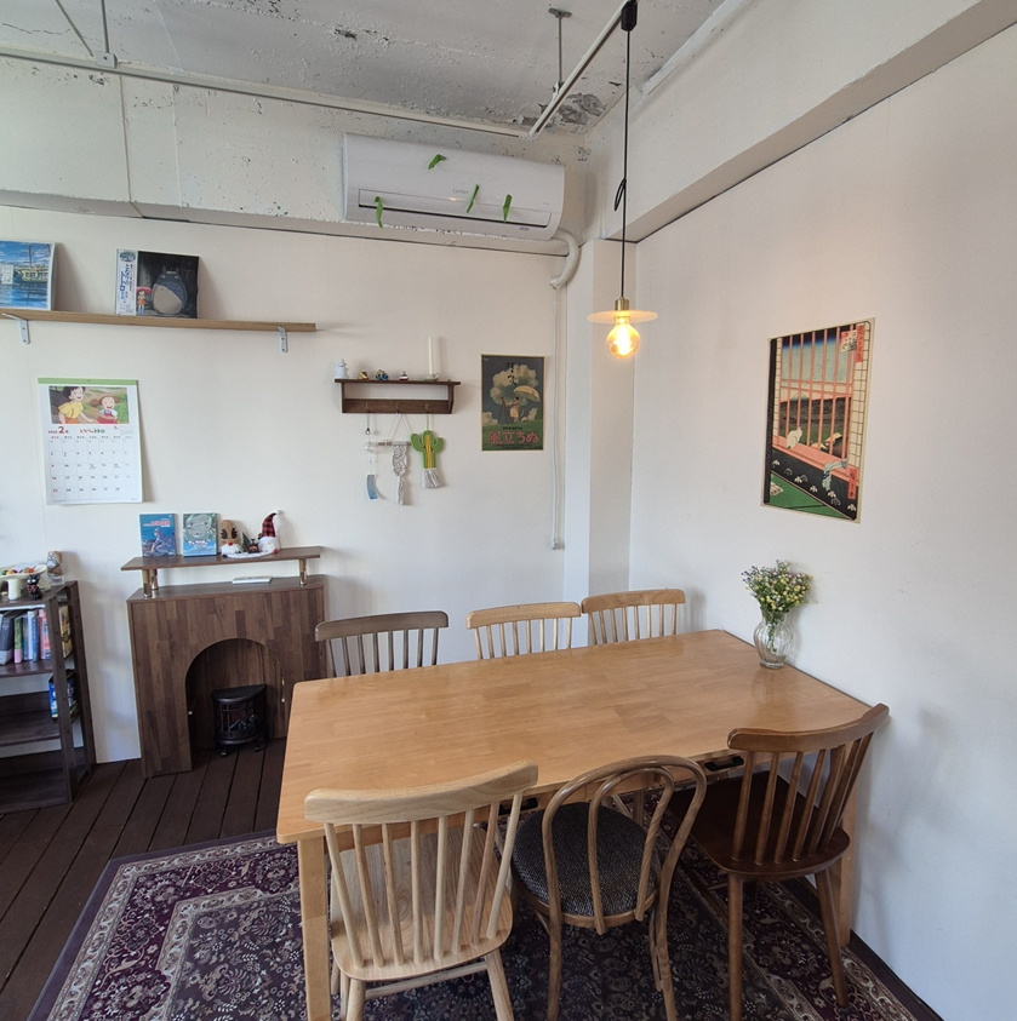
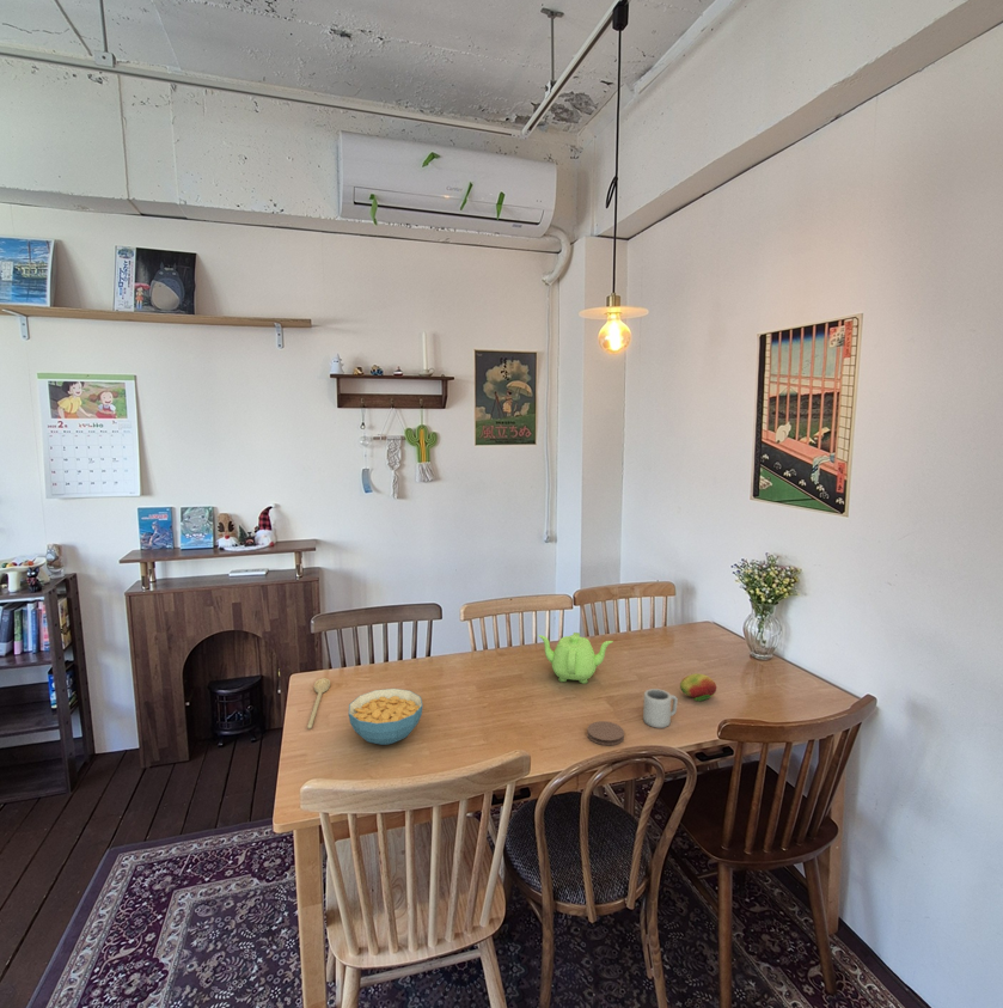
+ cup (660, 707)
+ fruit (697, 685)
+ cereal bowl (386, 721)
+ spoon (317, 702)
+ coaster (605, 732)
+ teapot (574, 655)
